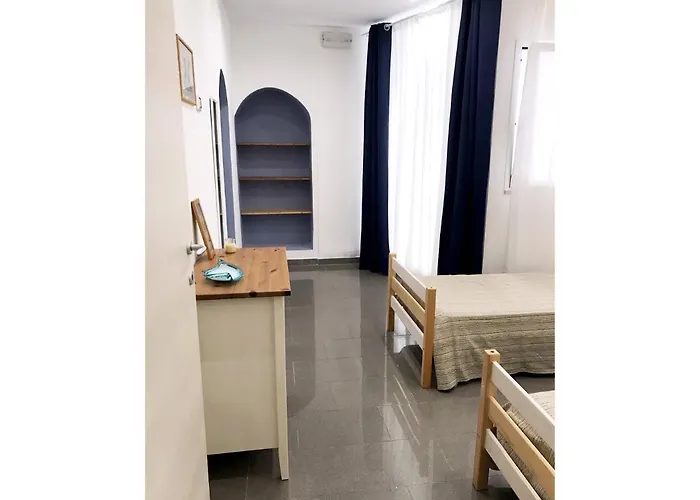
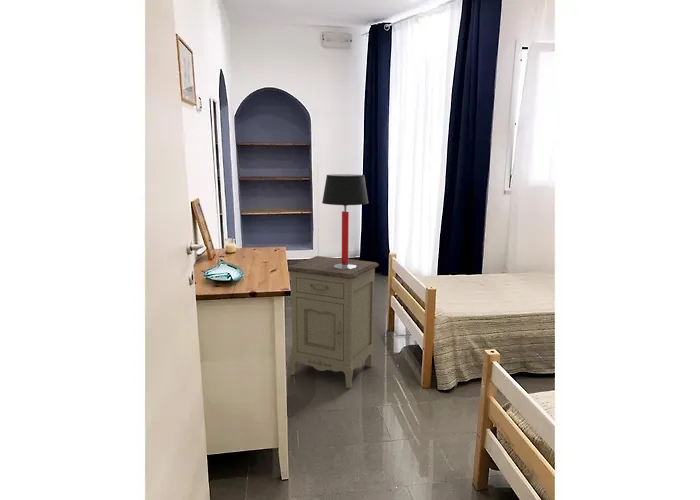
+ nightstand (330, 319)
+ table lamp (345, 221)
